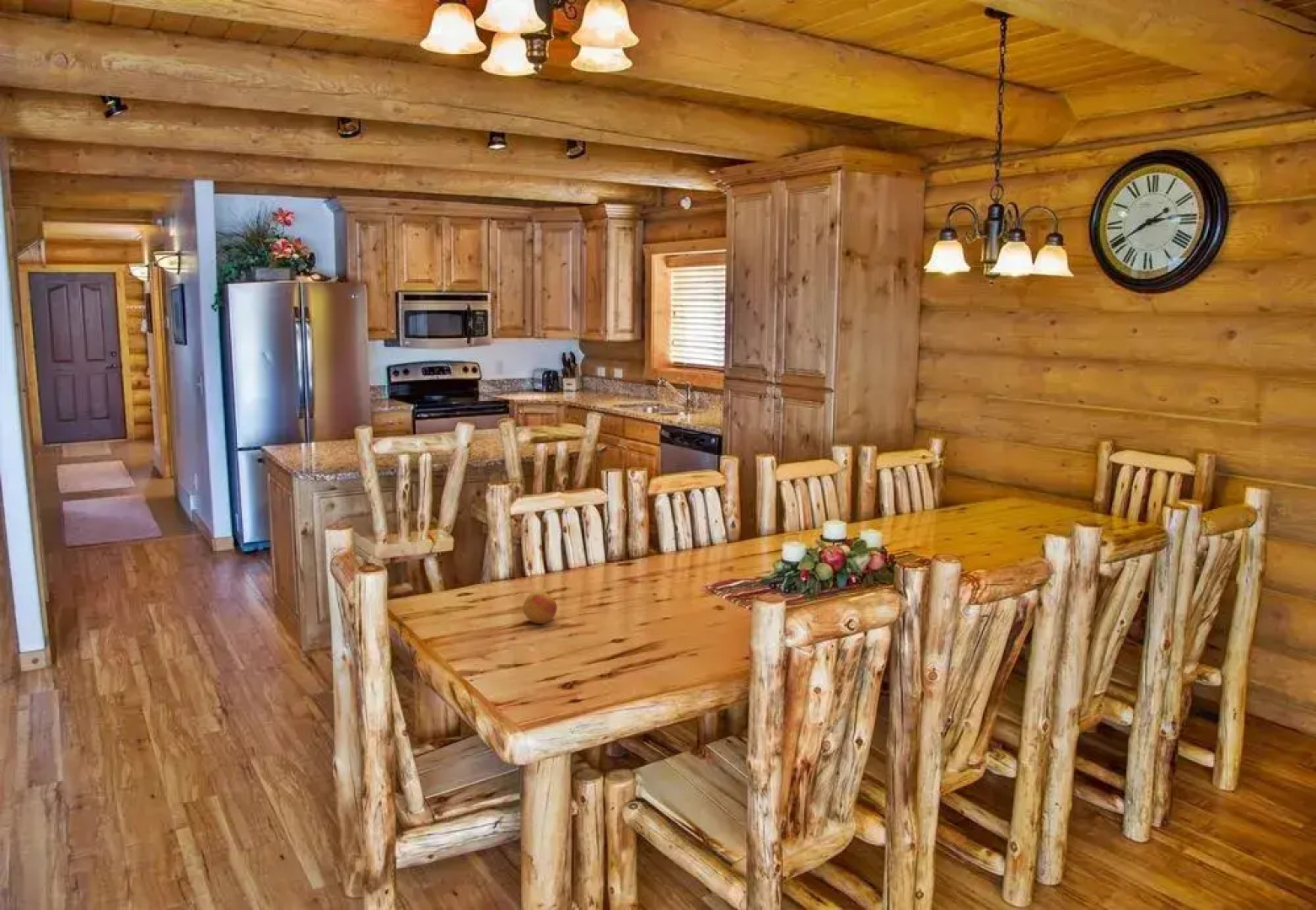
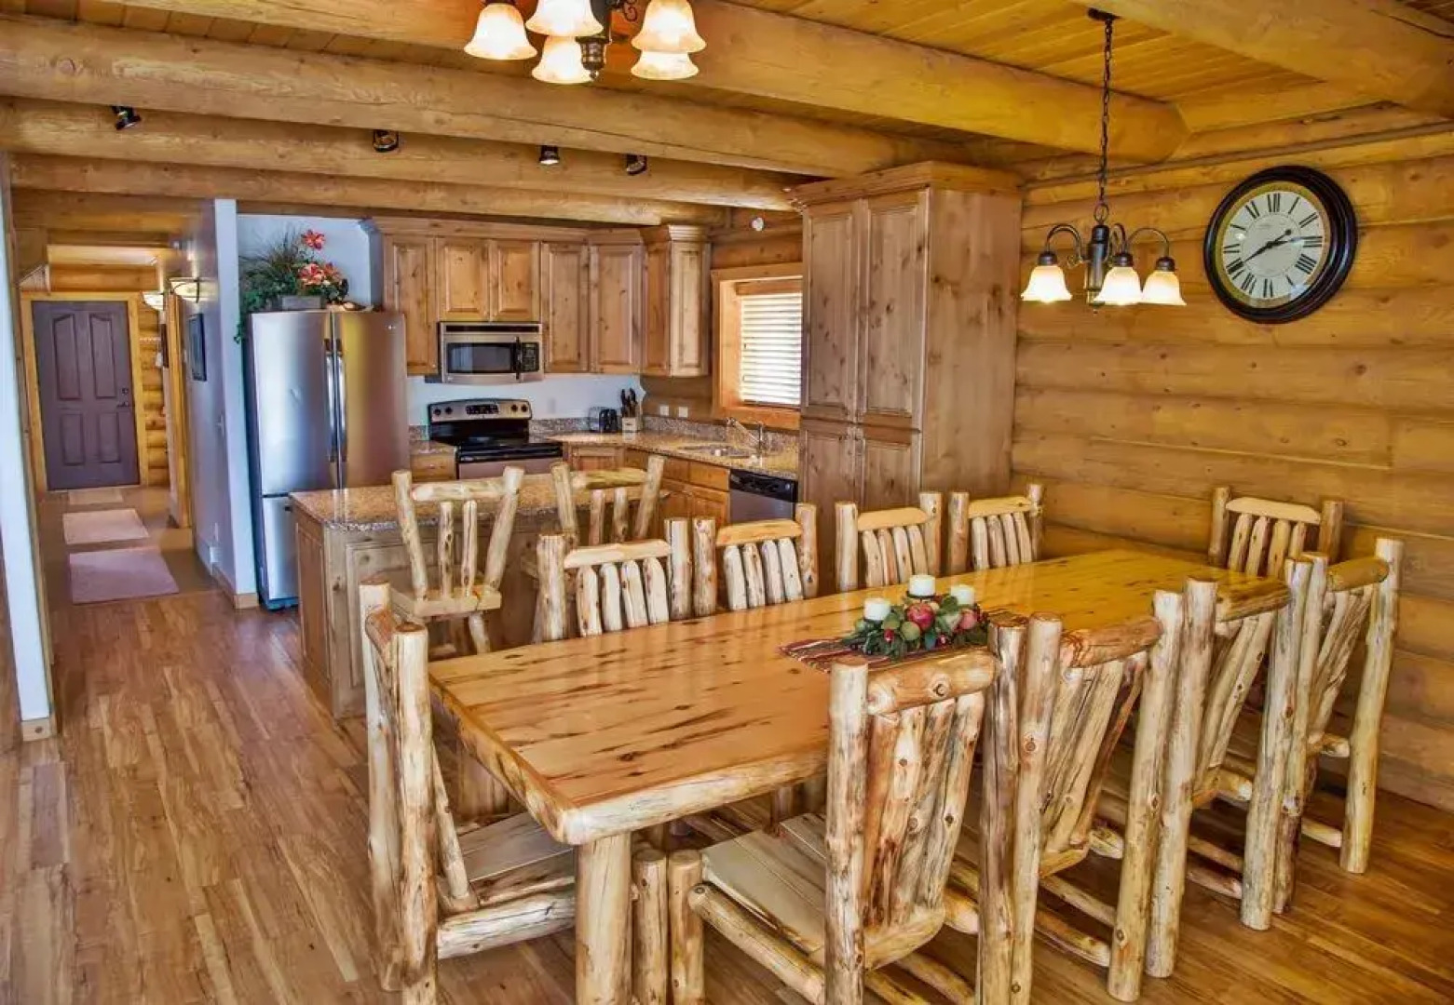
- fruit (540, 608)
